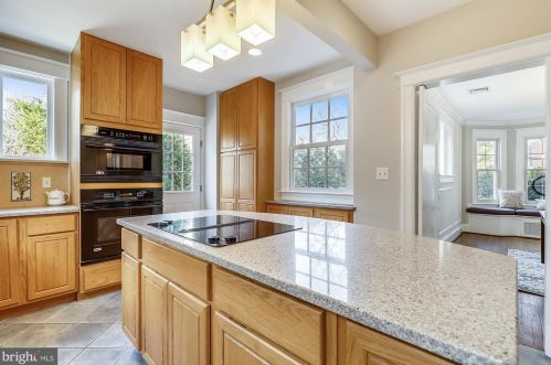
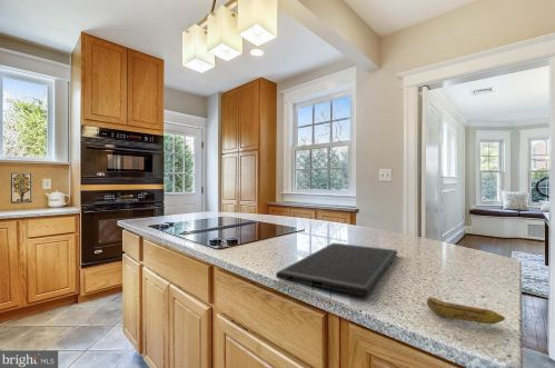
+ banana (463, 309)
+ cutting board (345, 262)
